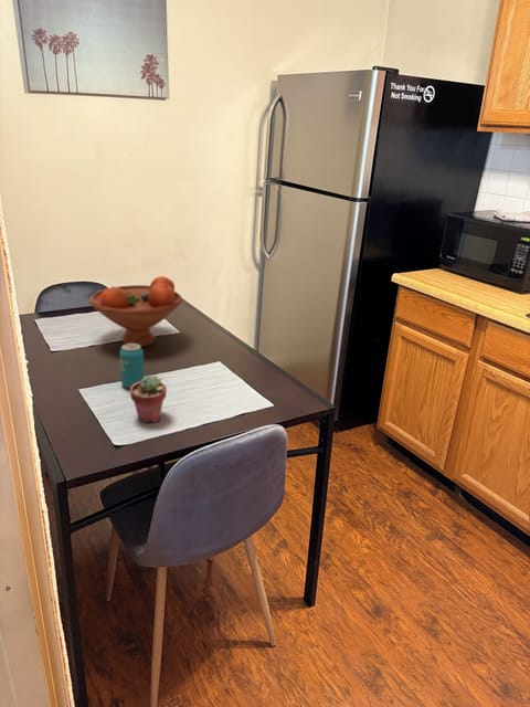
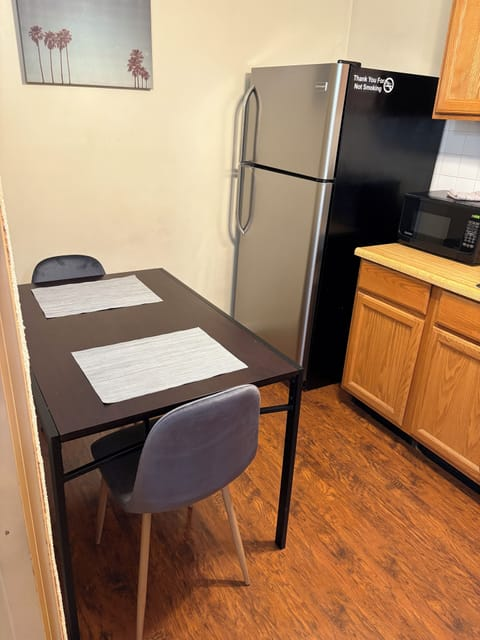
- potted succulent (148, 397)
- fruit bowl (137, 310)
- beverage can (131, 366)
